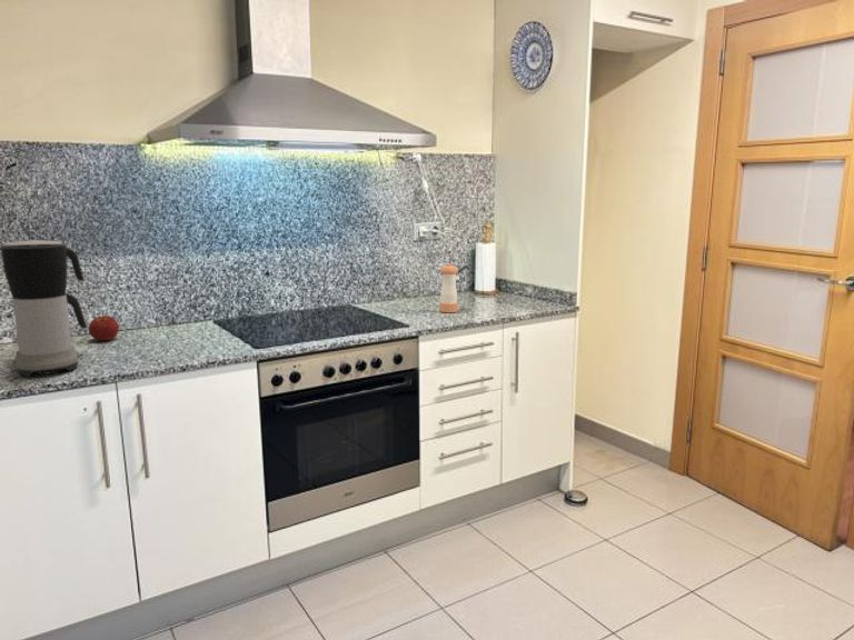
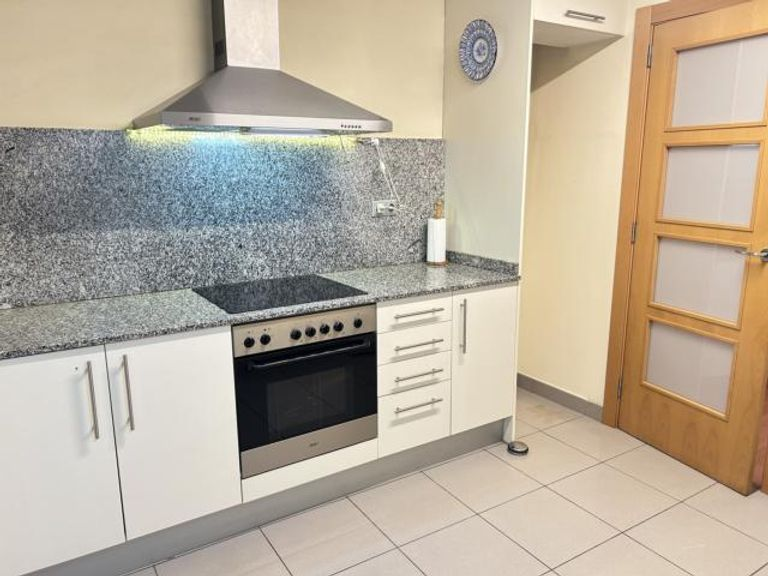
- apple (103, 327)
- pepper shaker (448, 287)
- coffee maker (49, 303)
